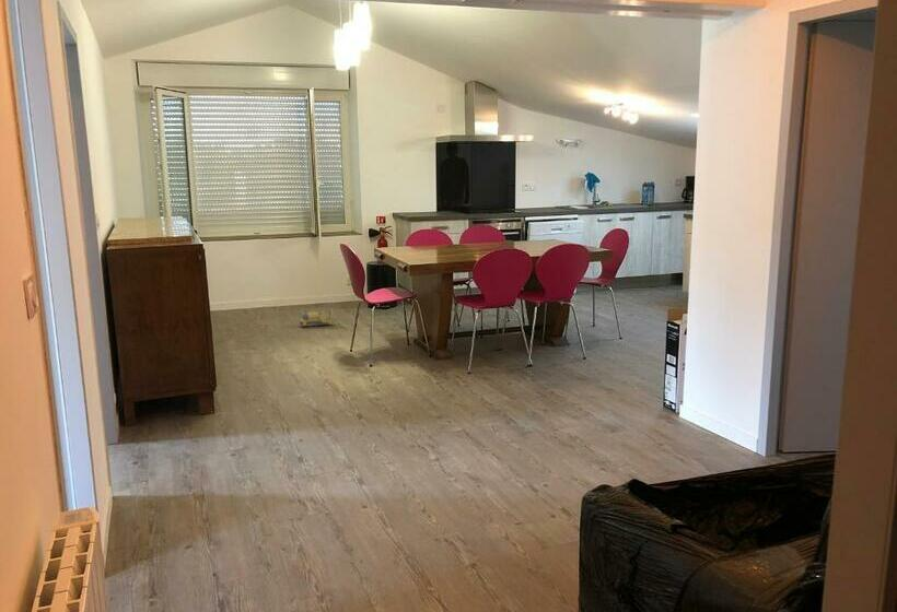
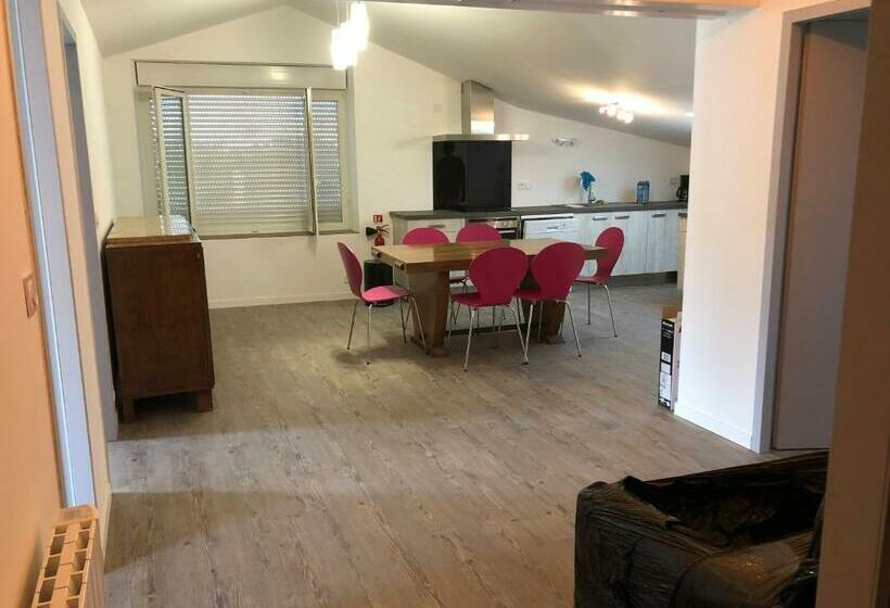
- toy train (316, 317)
